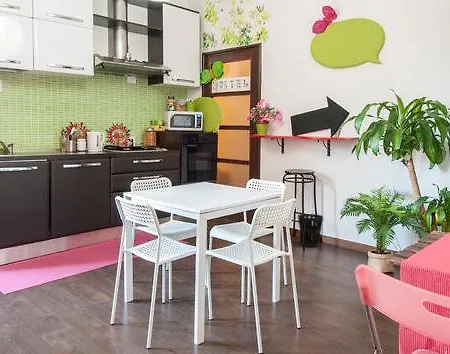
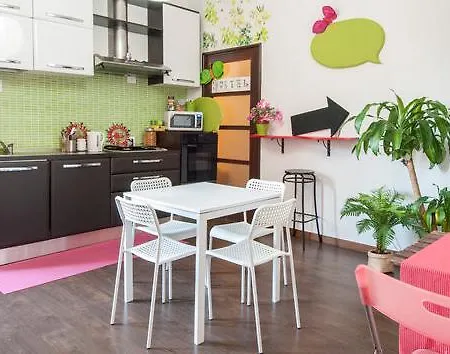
- wastebasket (310, 230)
